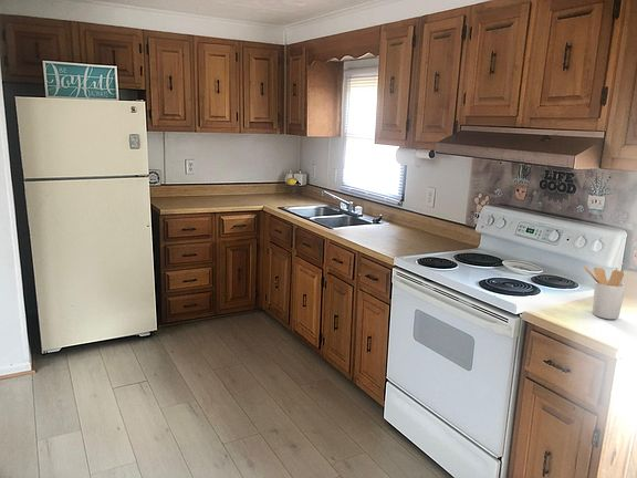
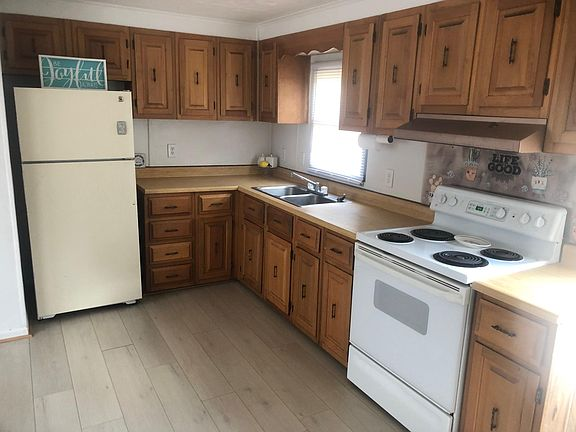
- utensil holder (601, 290)
